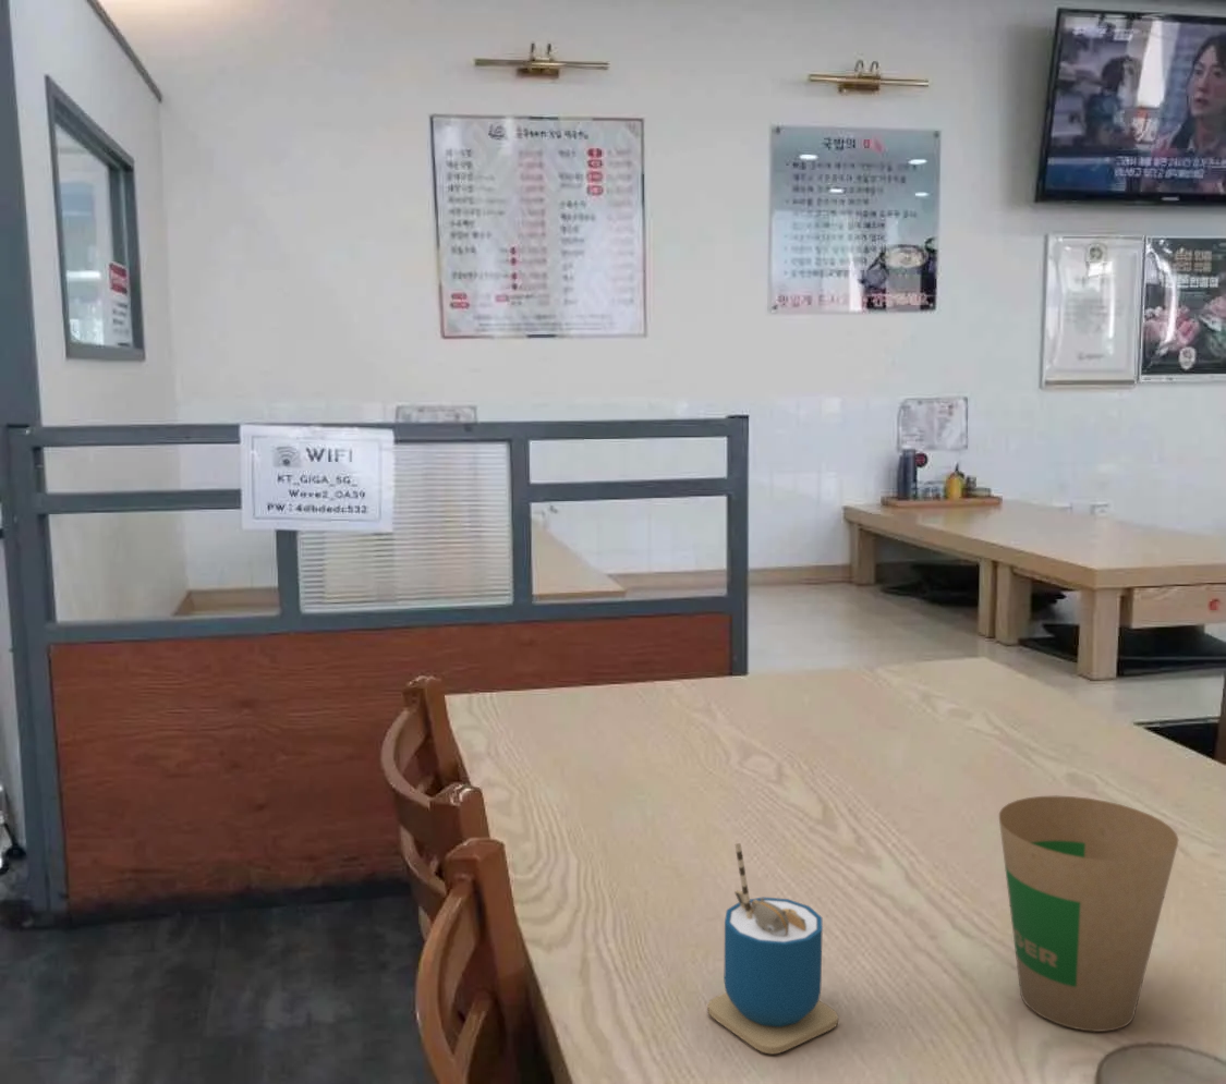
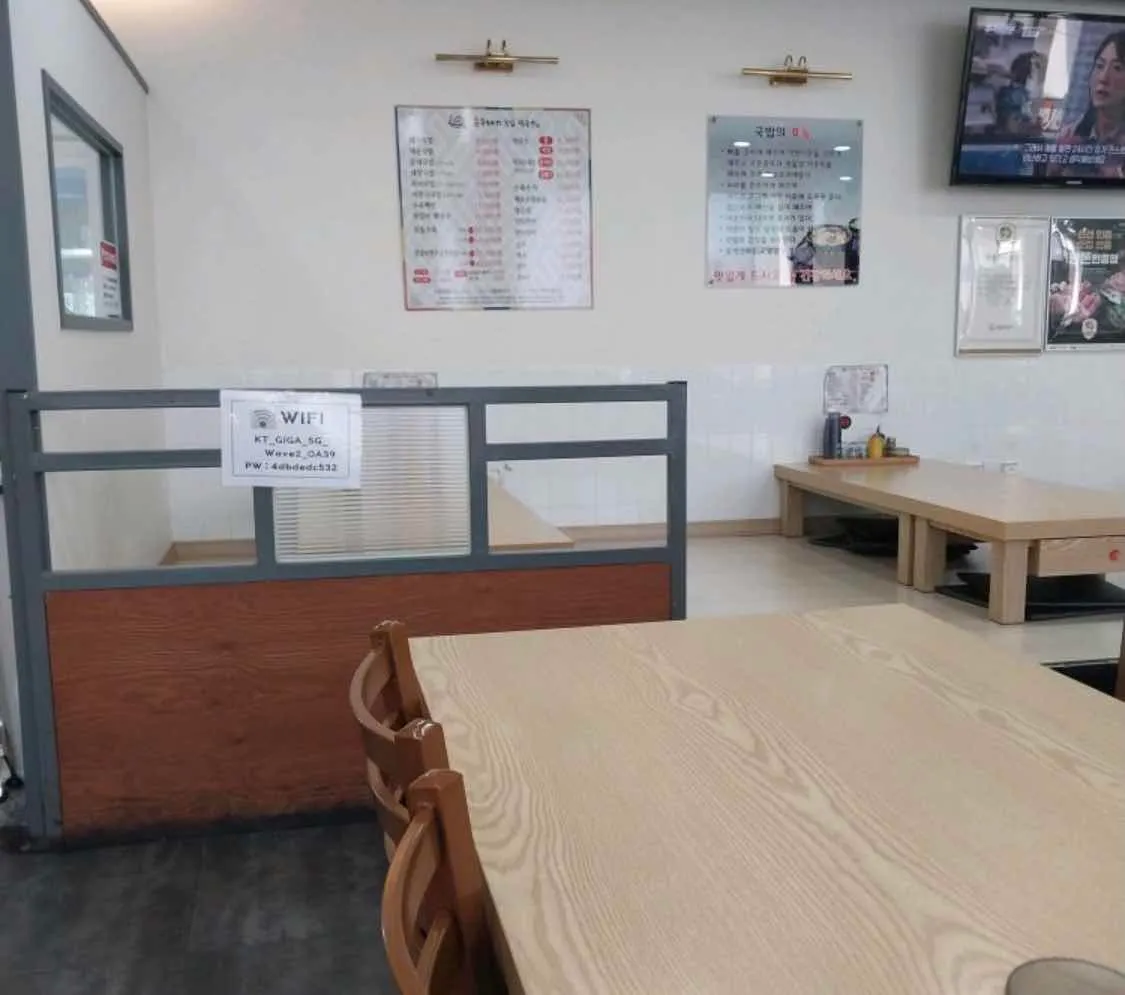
- paper cup (1081, 914)
- cup (773, 935)
